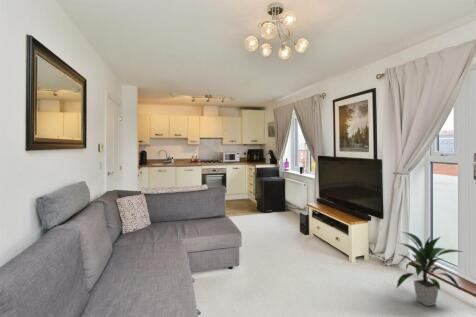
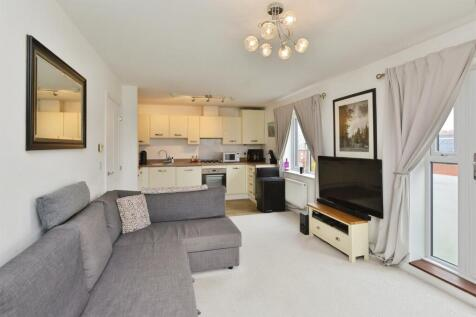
- indoor plant (422, 266)
